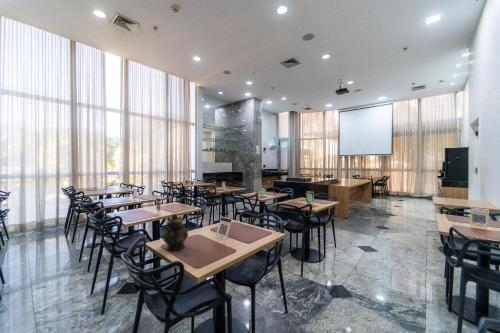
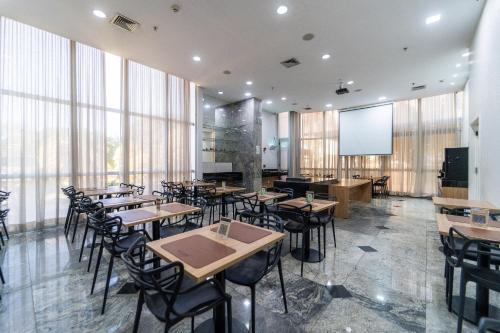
- teapot (175, 230)
